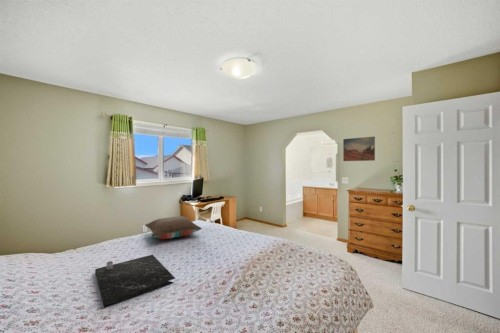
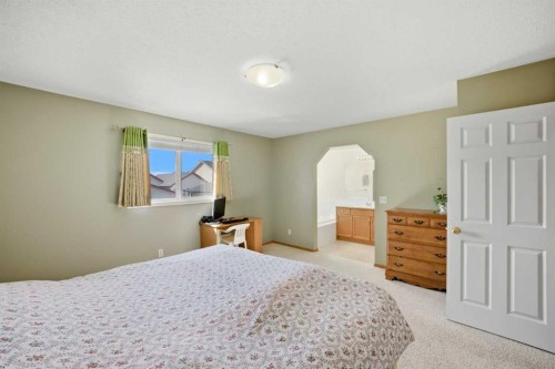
- tray (133, 272)
- wall art (358, 149)
- pillow (172, 226)
